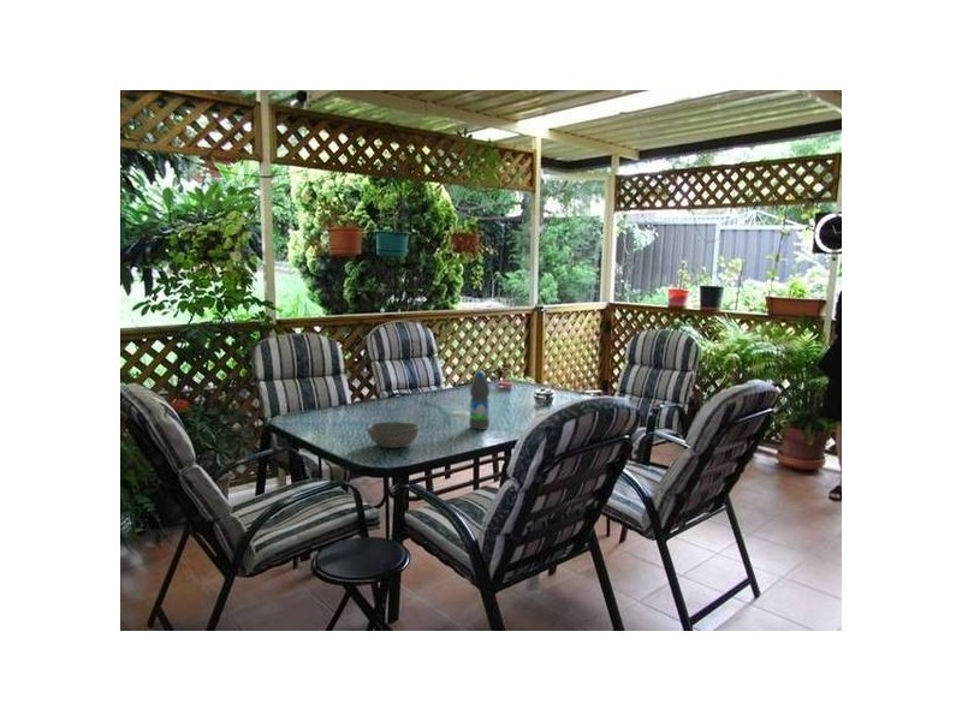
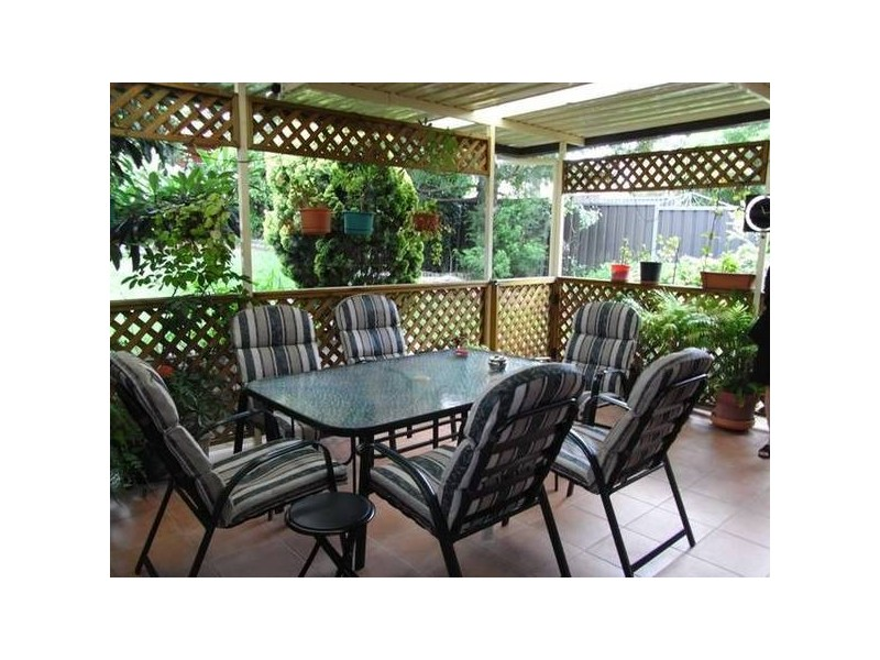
- bowl (392, 435)
- water bottle (479, 399)
